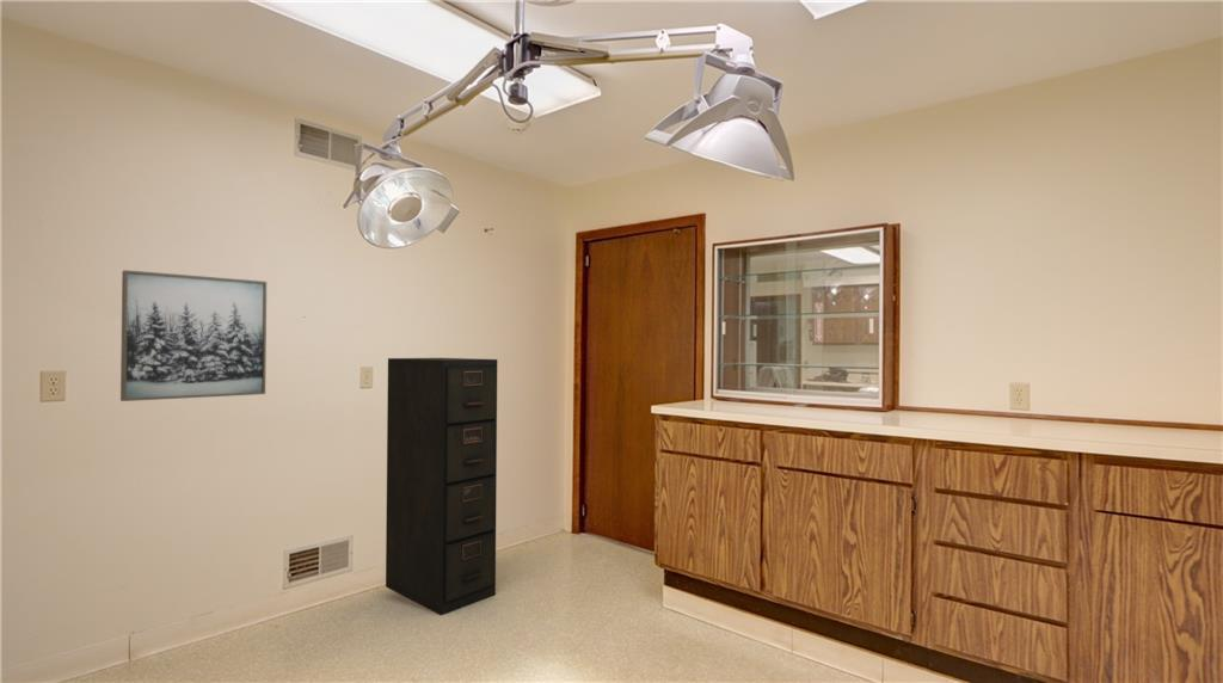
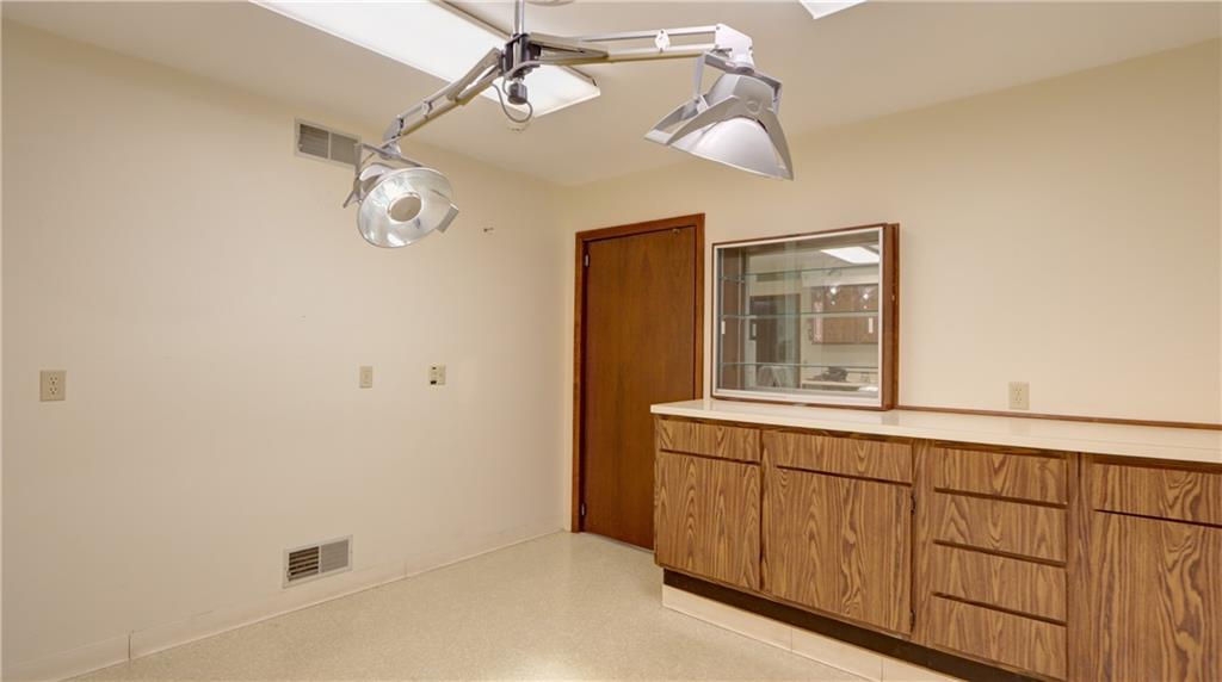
- wall art (198, 337)
- filing cabinet (442, 474)
